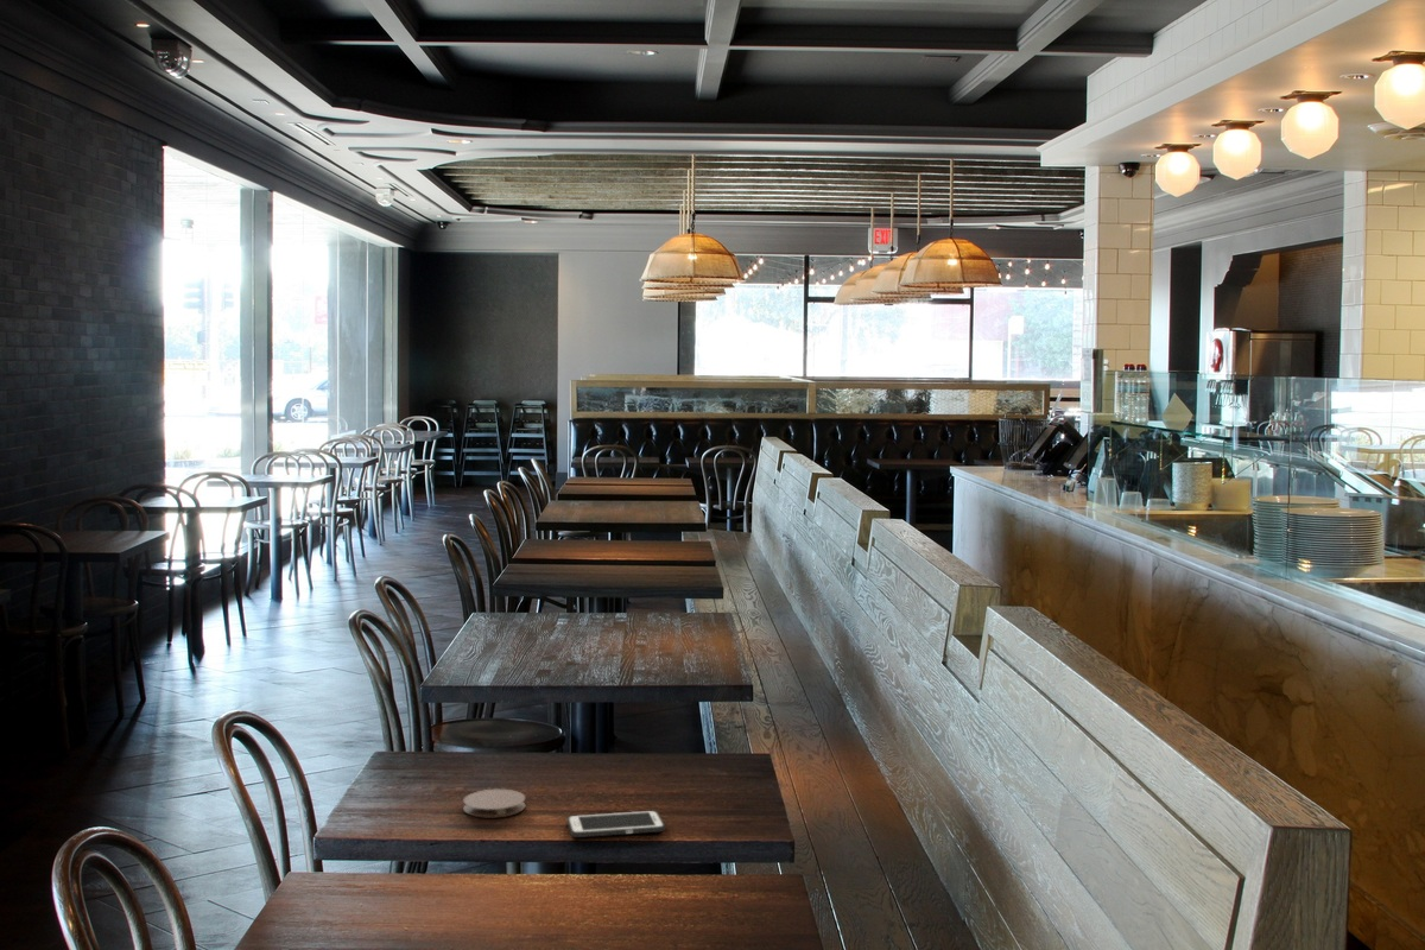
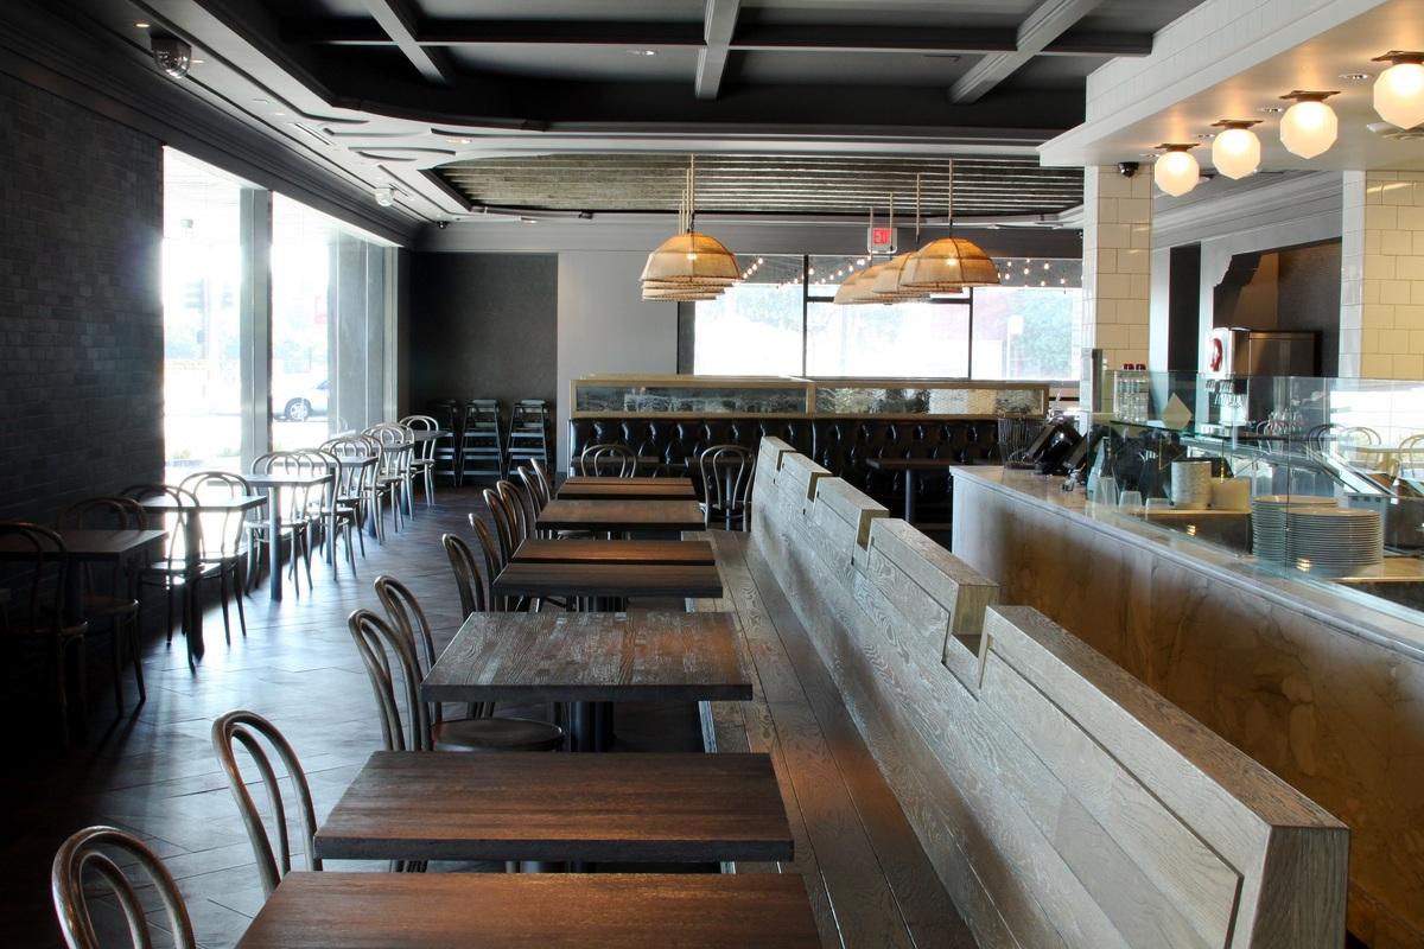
- coaster (494, 803)
- cell phone (615, 823)
